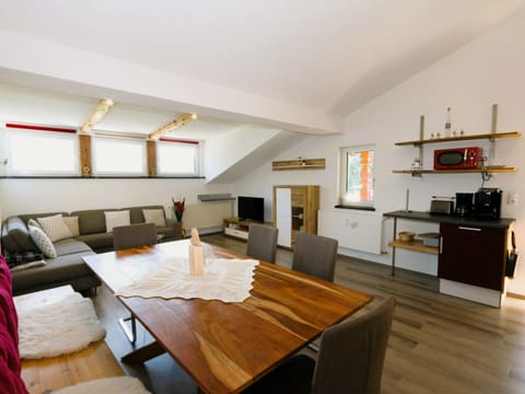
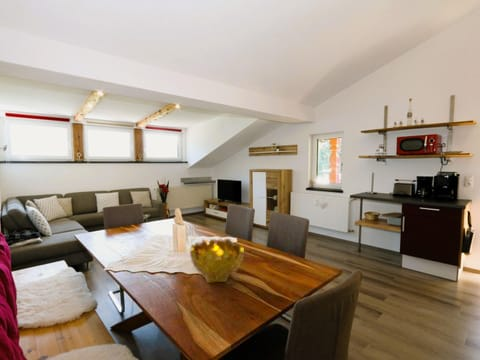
+ decorative bowl (217, 260)
